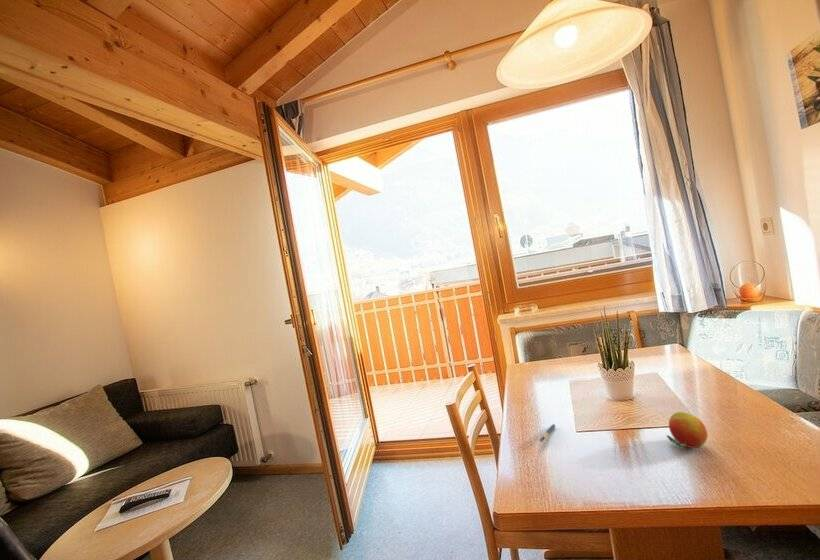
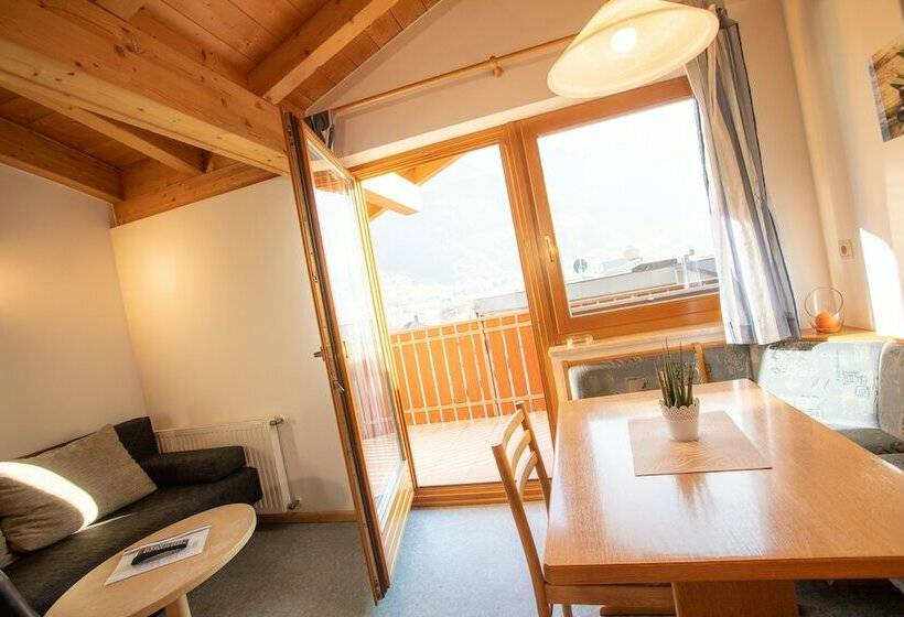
- pen (548, 432)
- fruit (686, 429)
